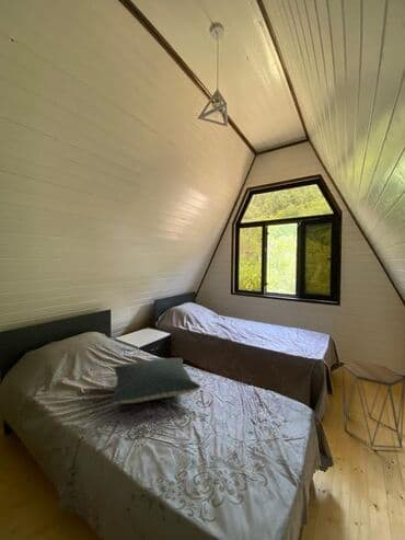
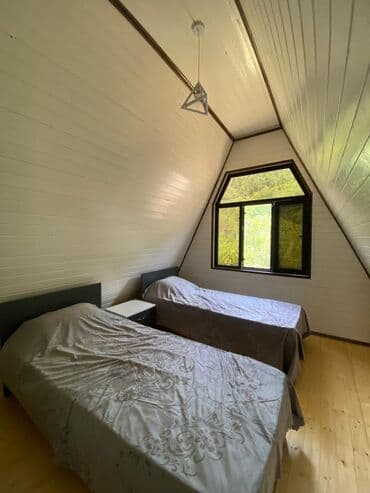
- pillow (152, 376)
- side table (373, 402)
